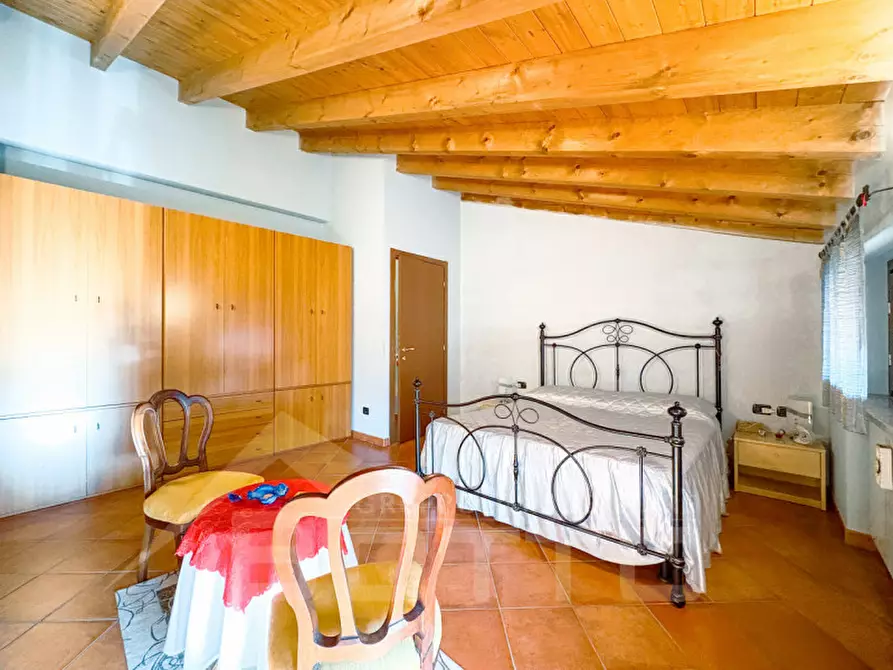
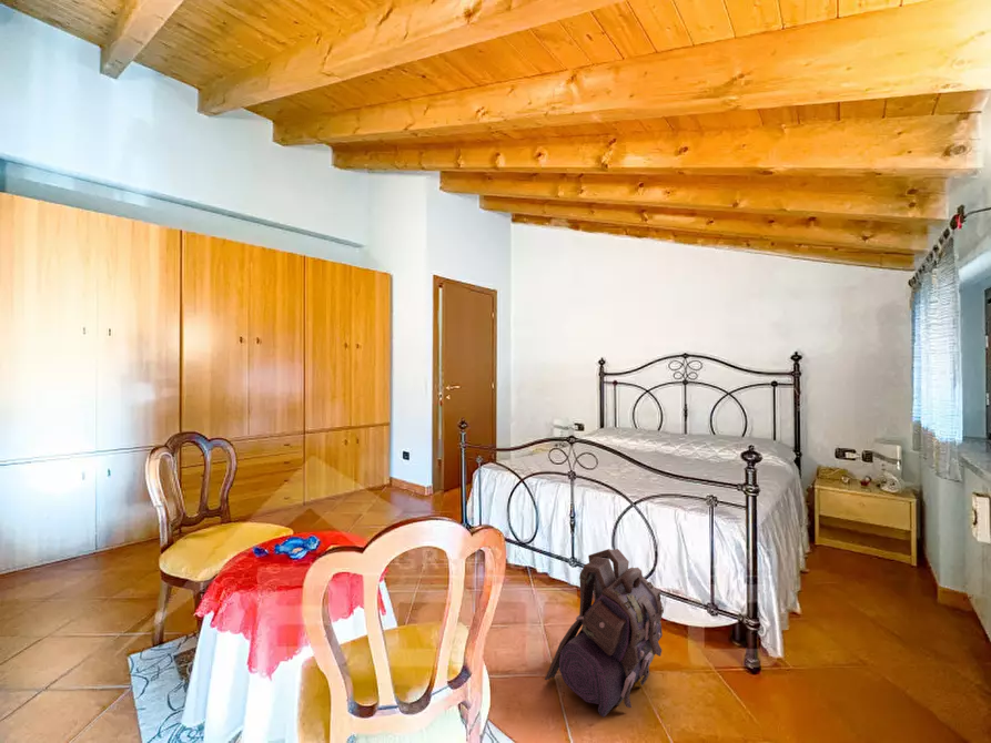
+ backpack (610, 620)
